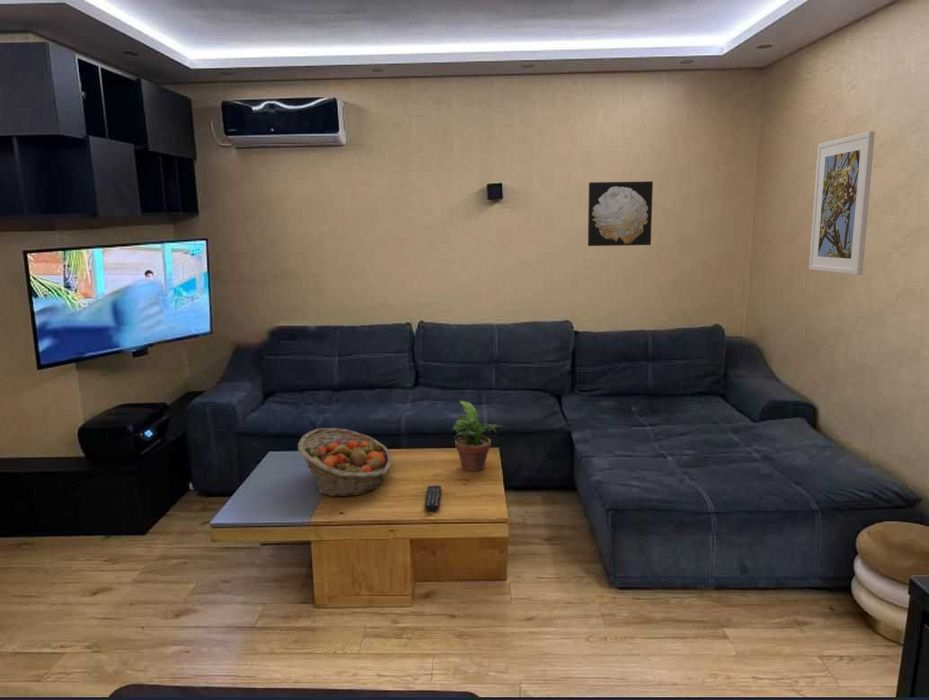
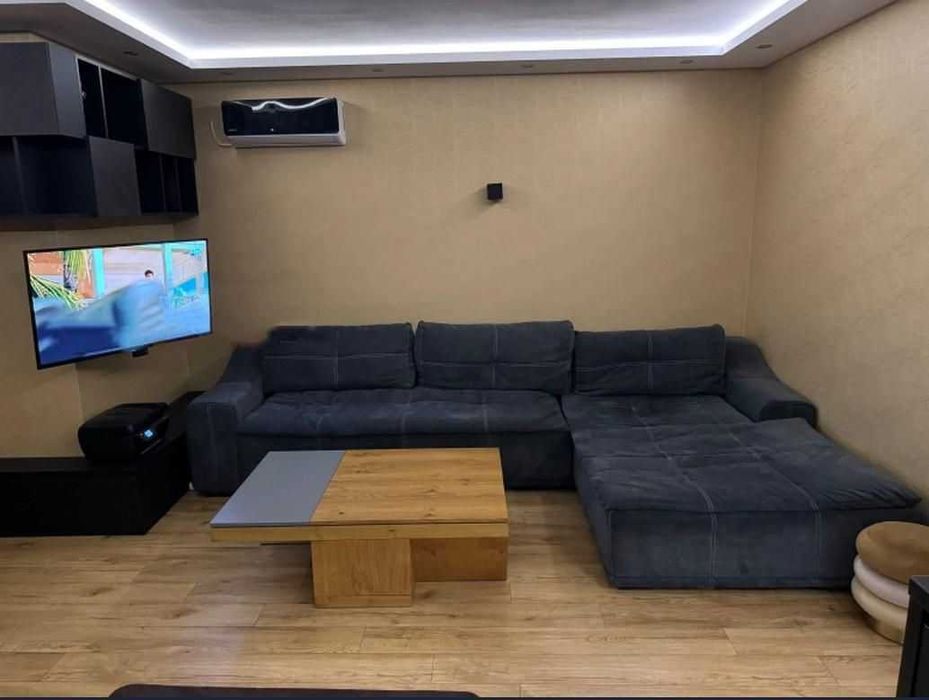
- wall art (619, 214)
- fruit basket (346, 459)
- remote control (433, 497)
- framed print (838, 206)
- potted plant (477, 438)
